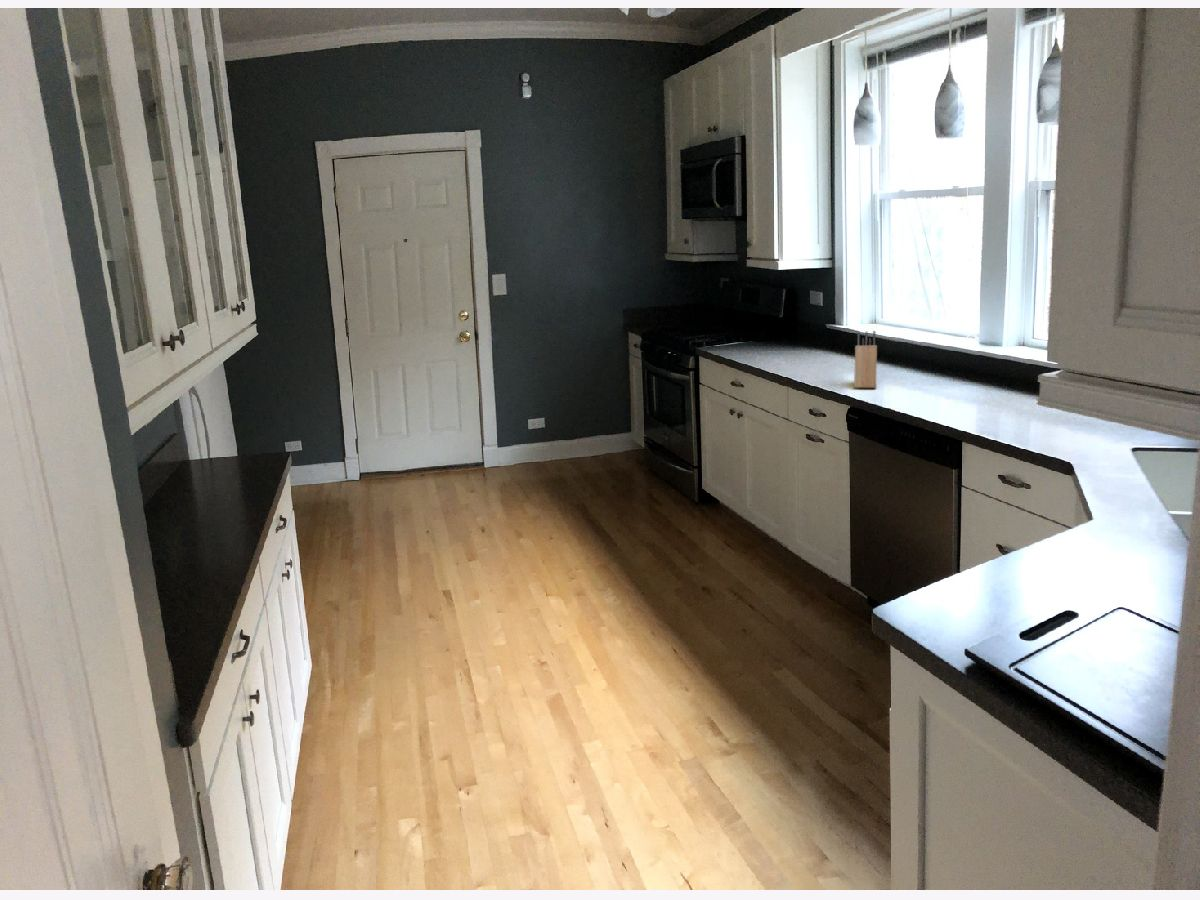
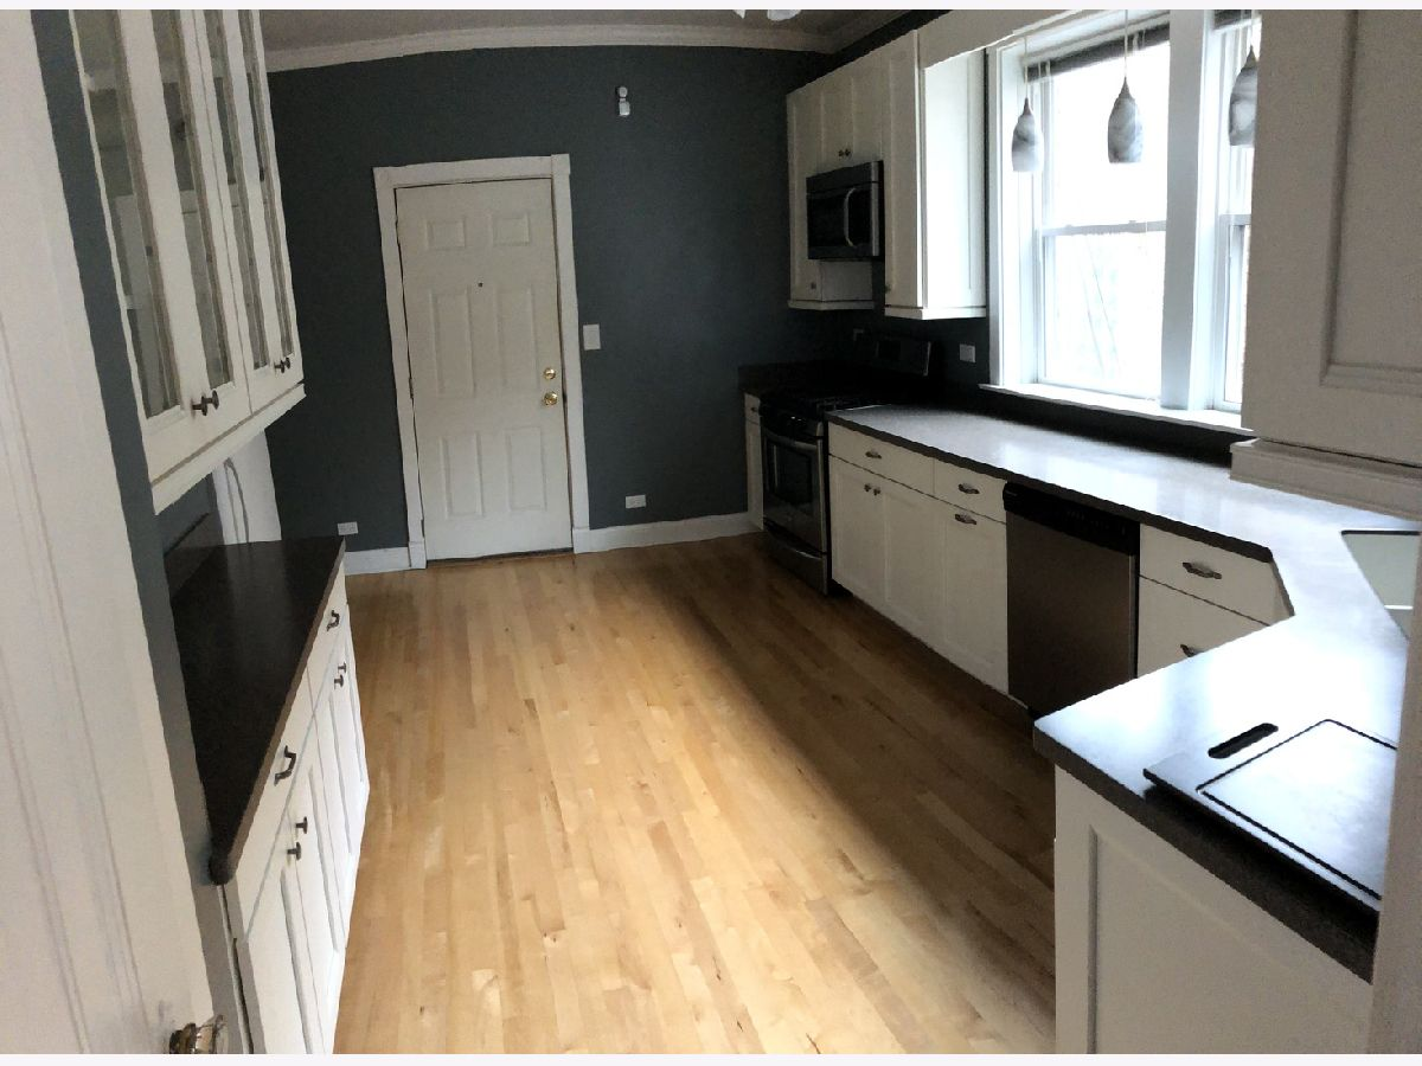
- knife block (865, 358)
